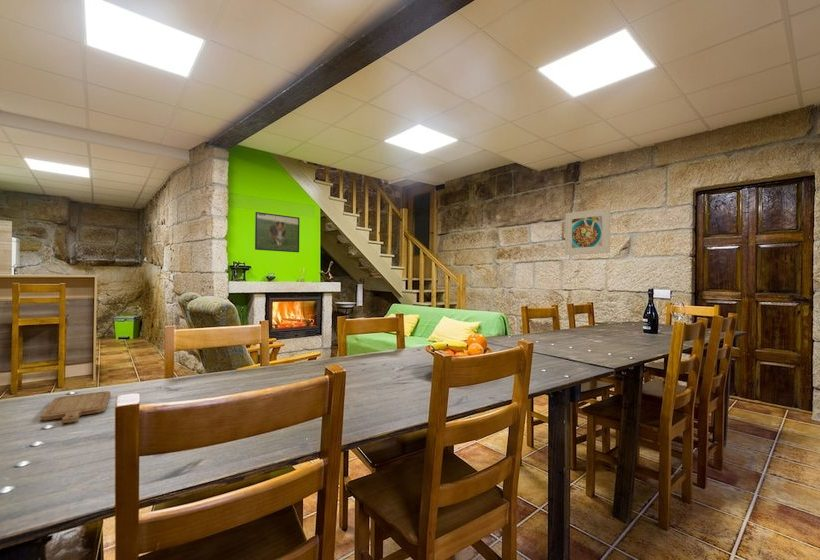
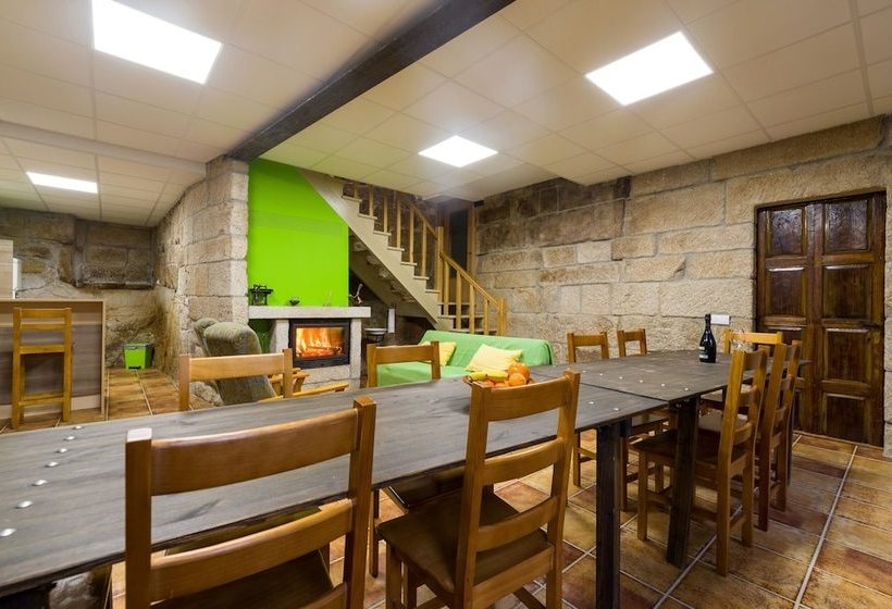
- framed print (586, 232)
- chopping board (77, 406)
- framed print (278, 233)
